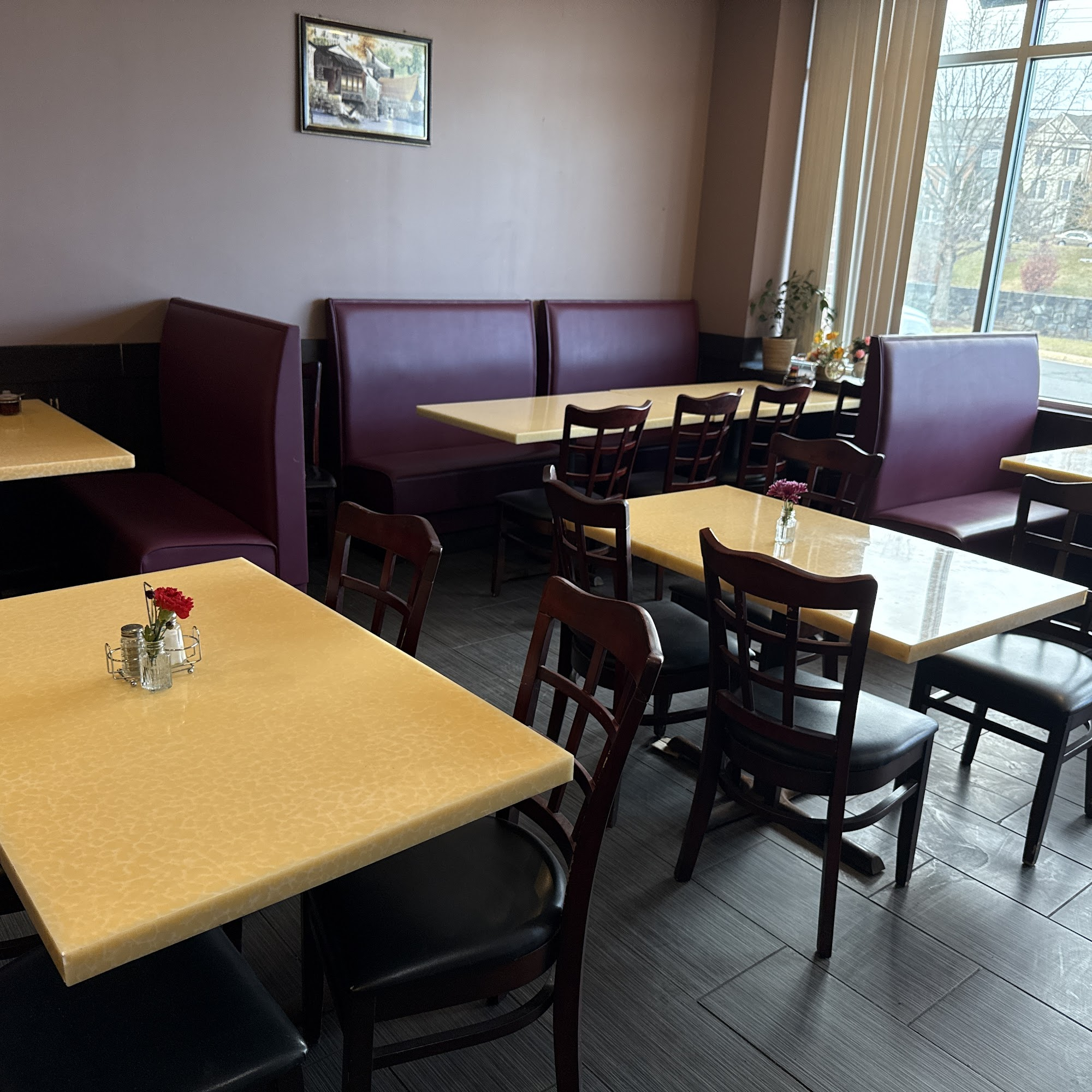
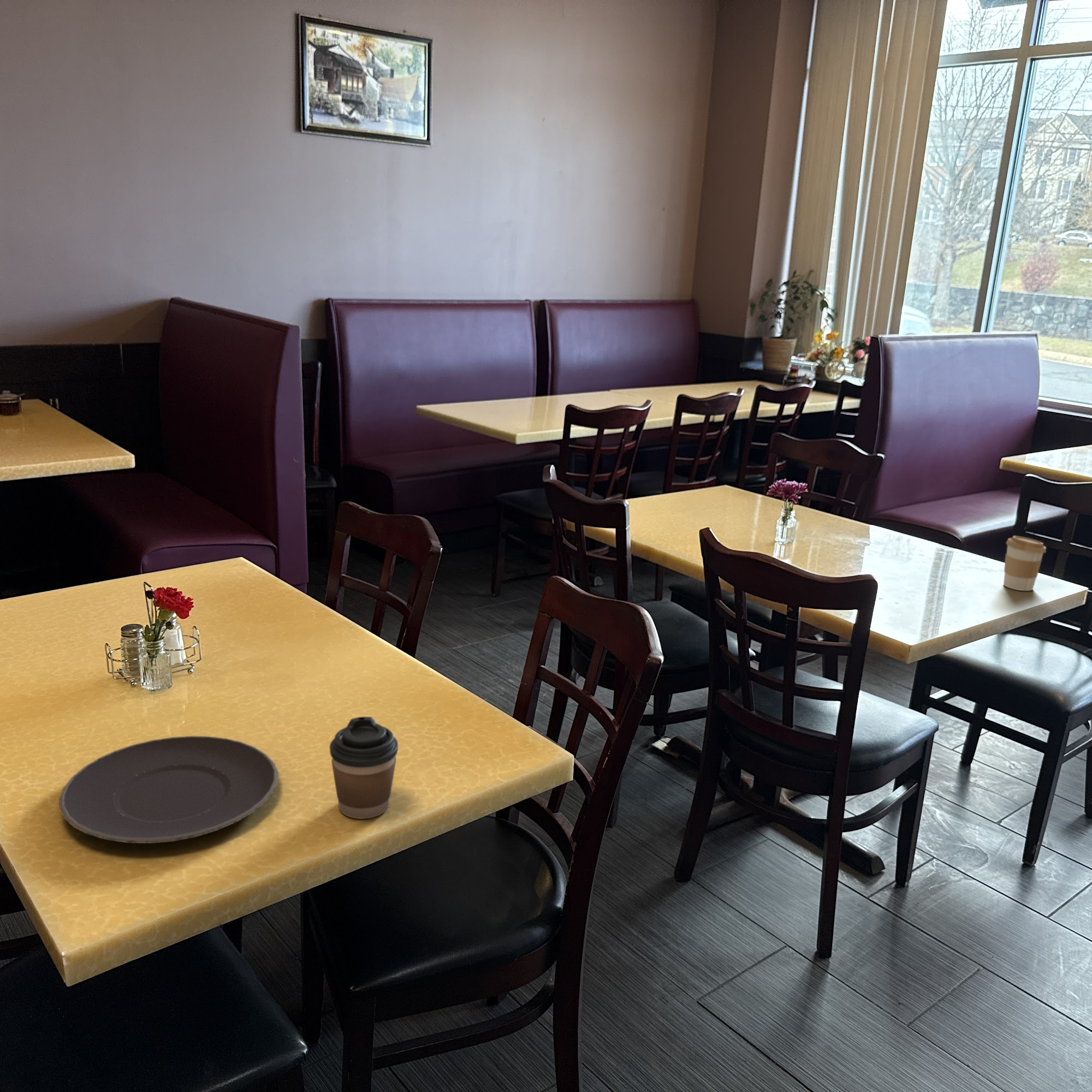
+ coffee cup (364, 766)
+ coffee cup (1023, 562)
+ plate (173, 790)
